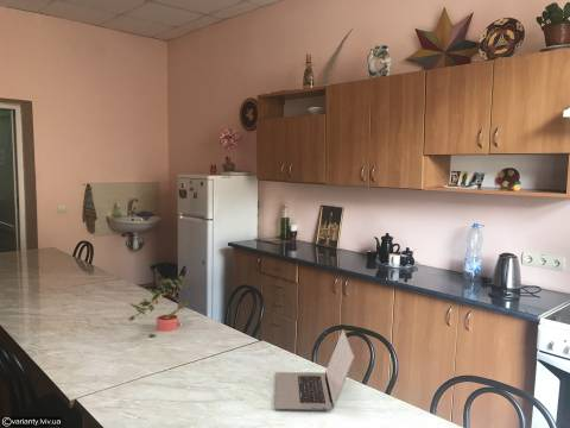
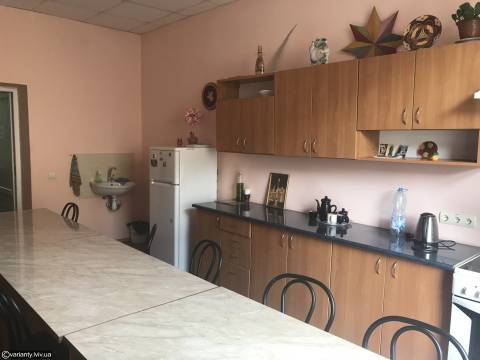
- laptop (311, 372)
- potted plant (157, 302)
